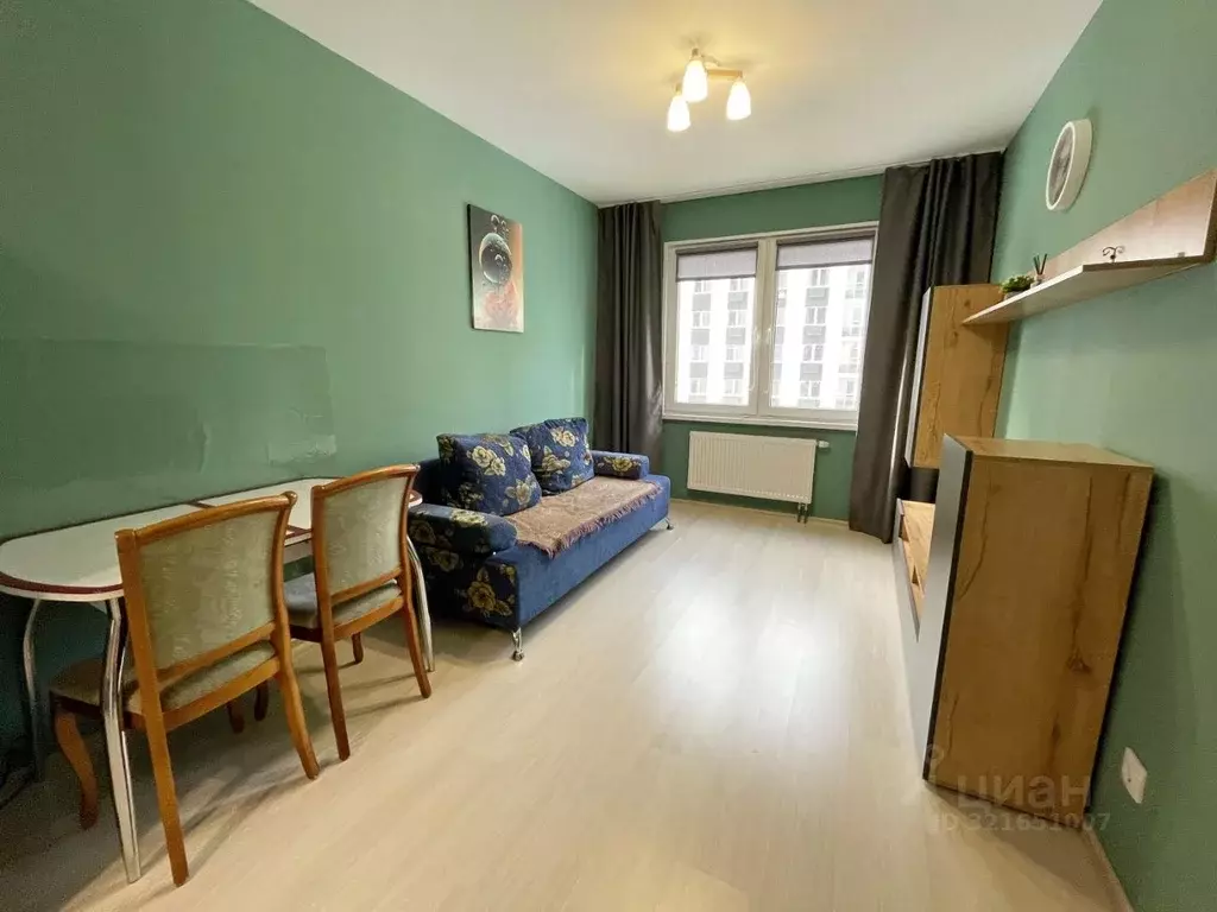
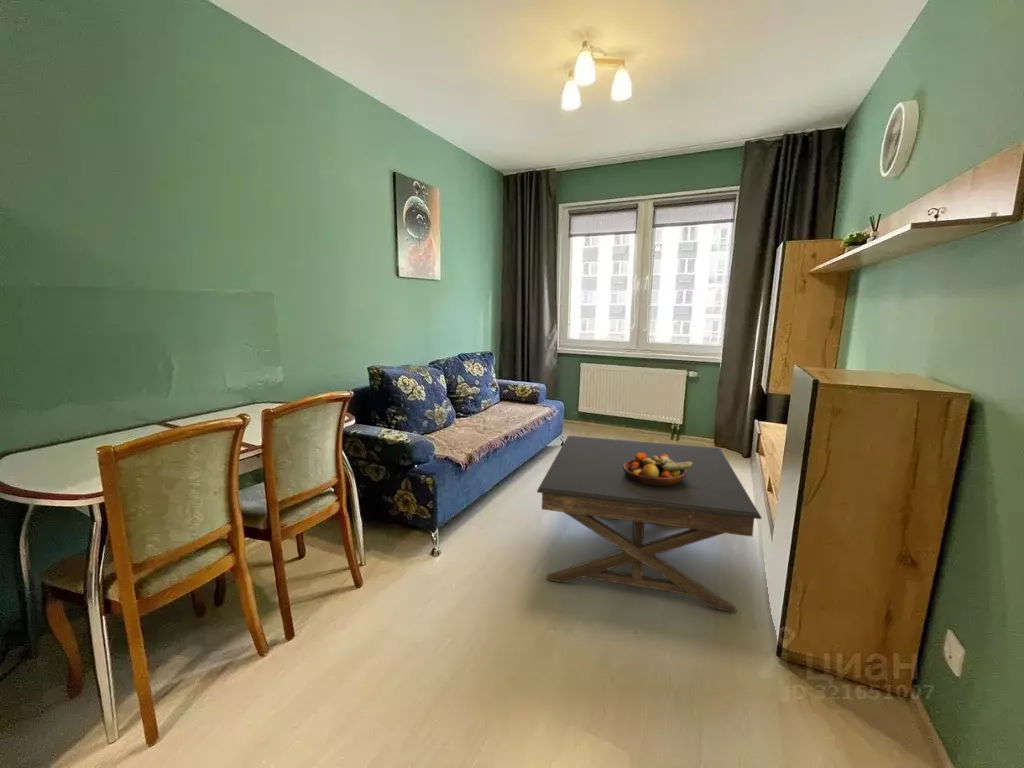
+ coffee table (638, 507)
+ fruit bowl (655, 465)
